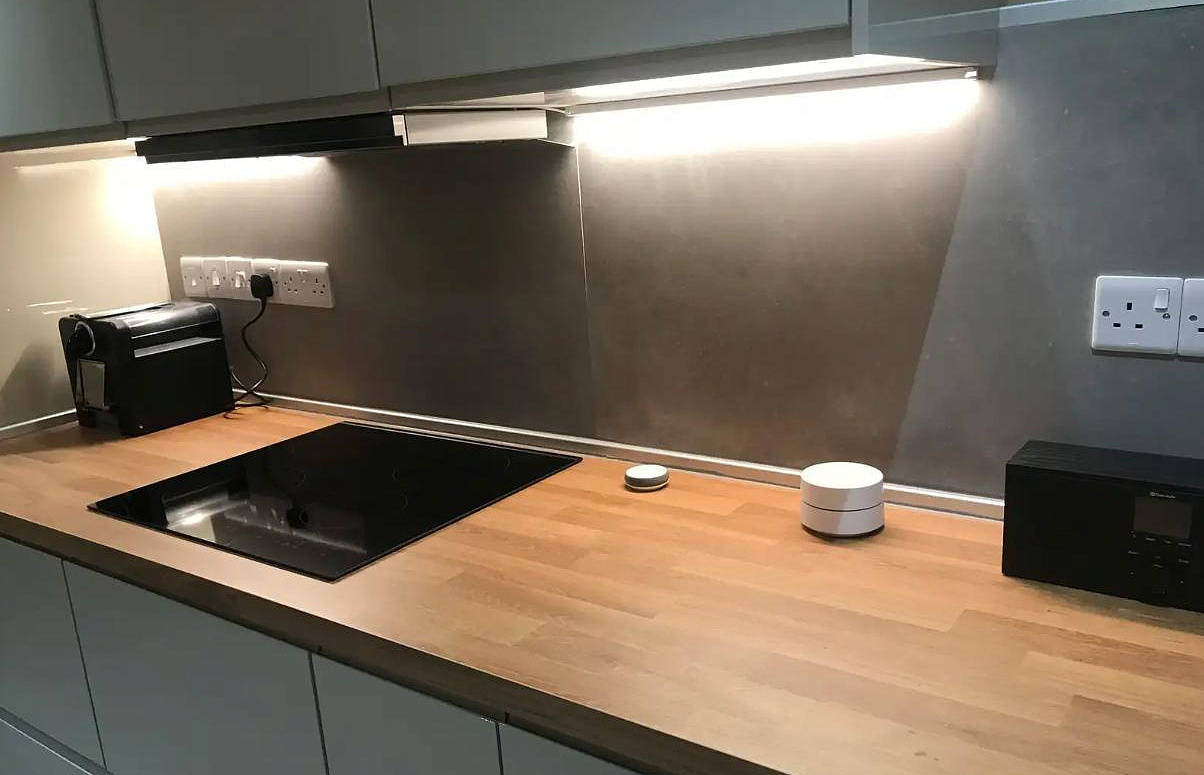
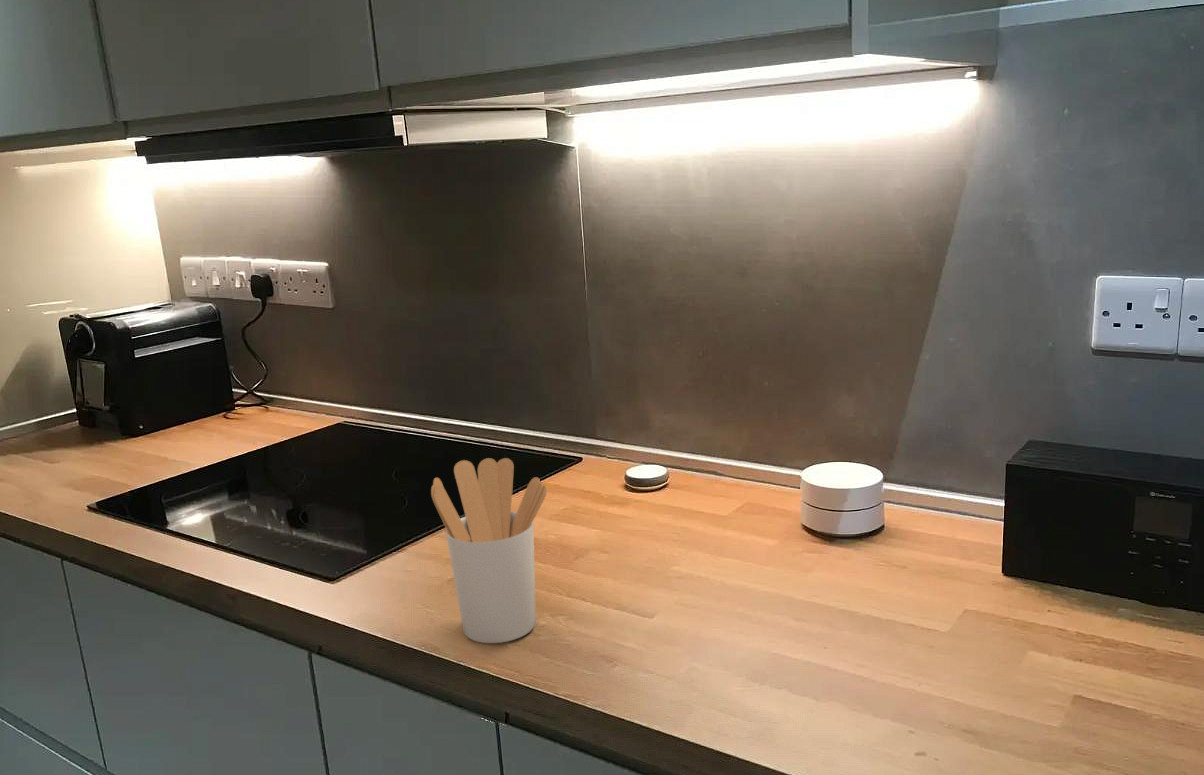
+ utensil holder (490, 543)
